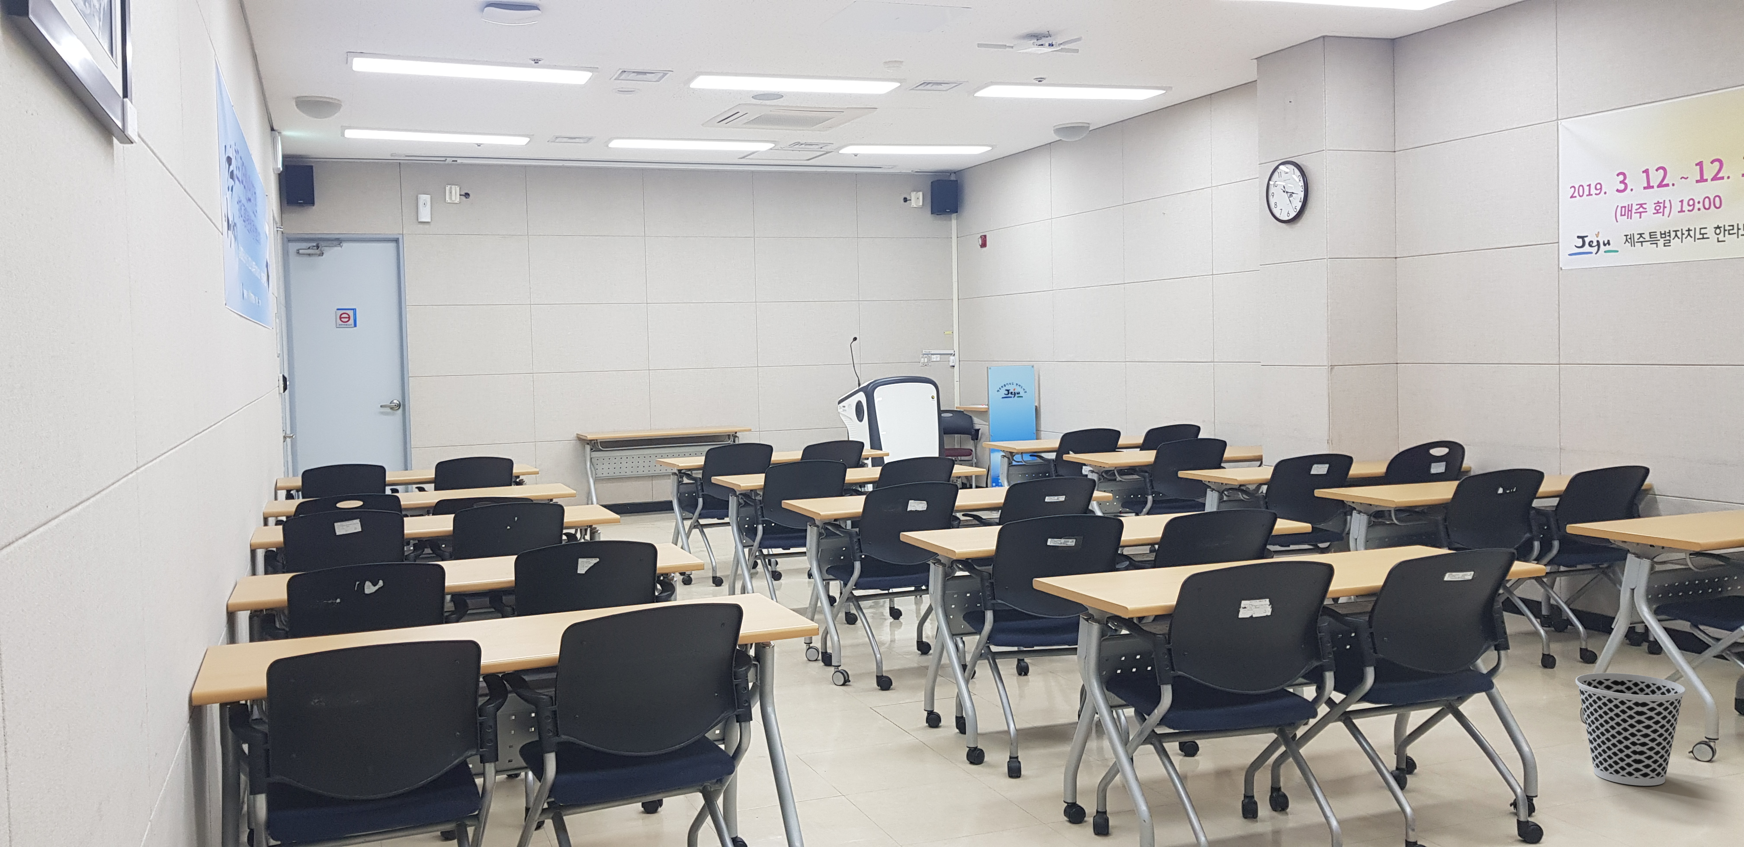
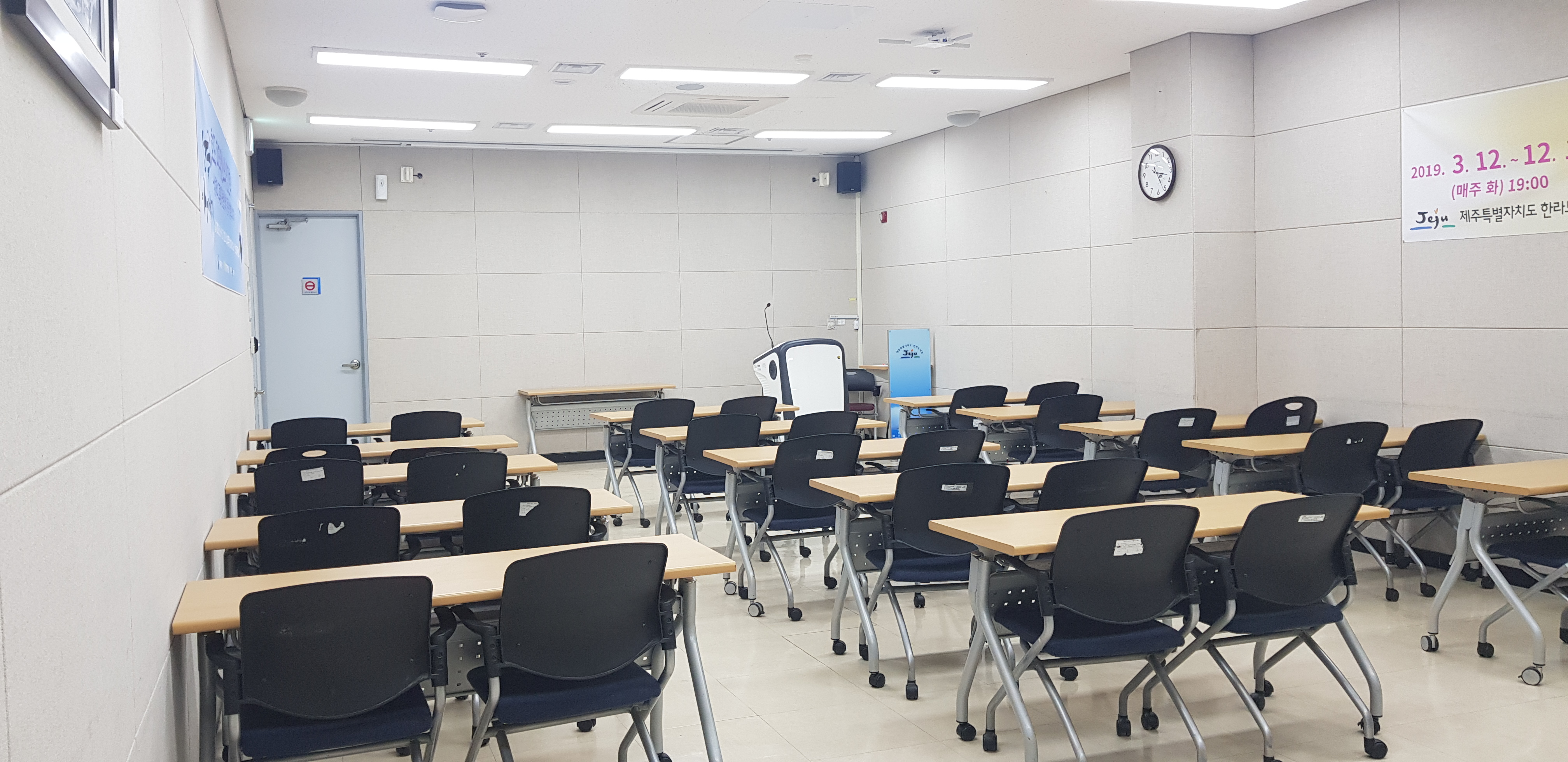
- wastebasket (1629, 730)
